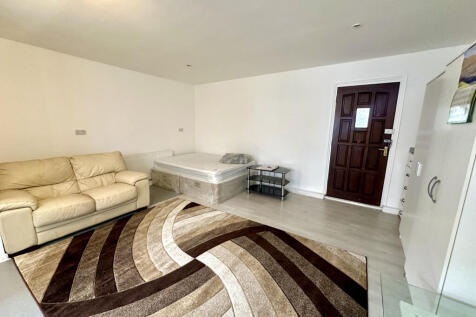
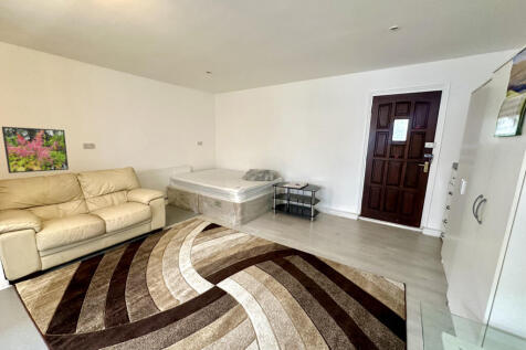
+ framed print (38, 149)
